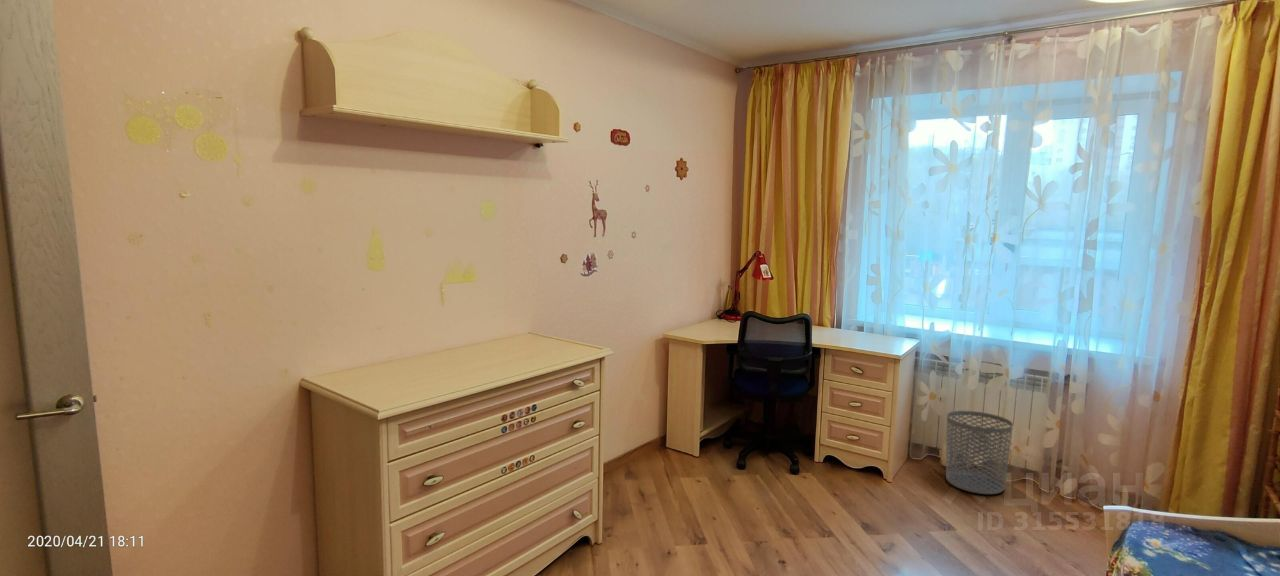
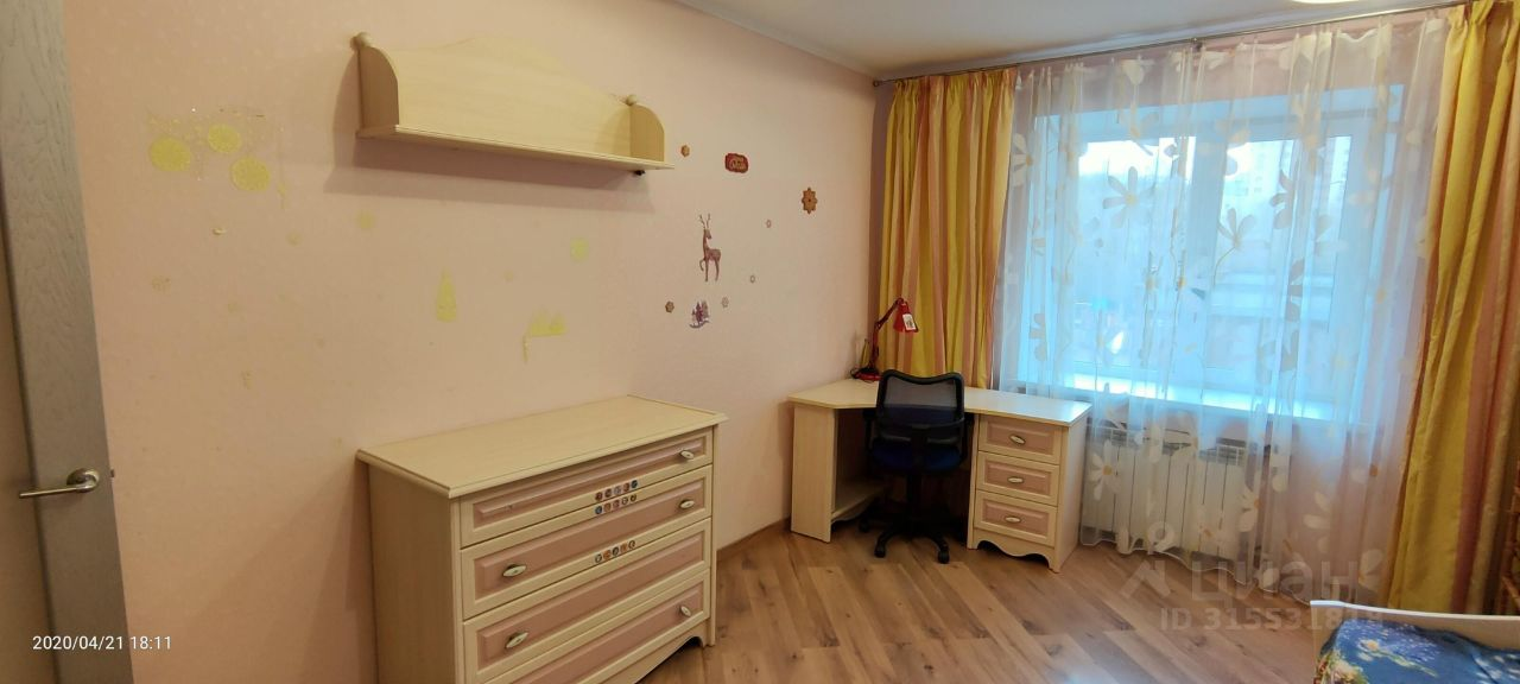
- waste bin (976, 451)
